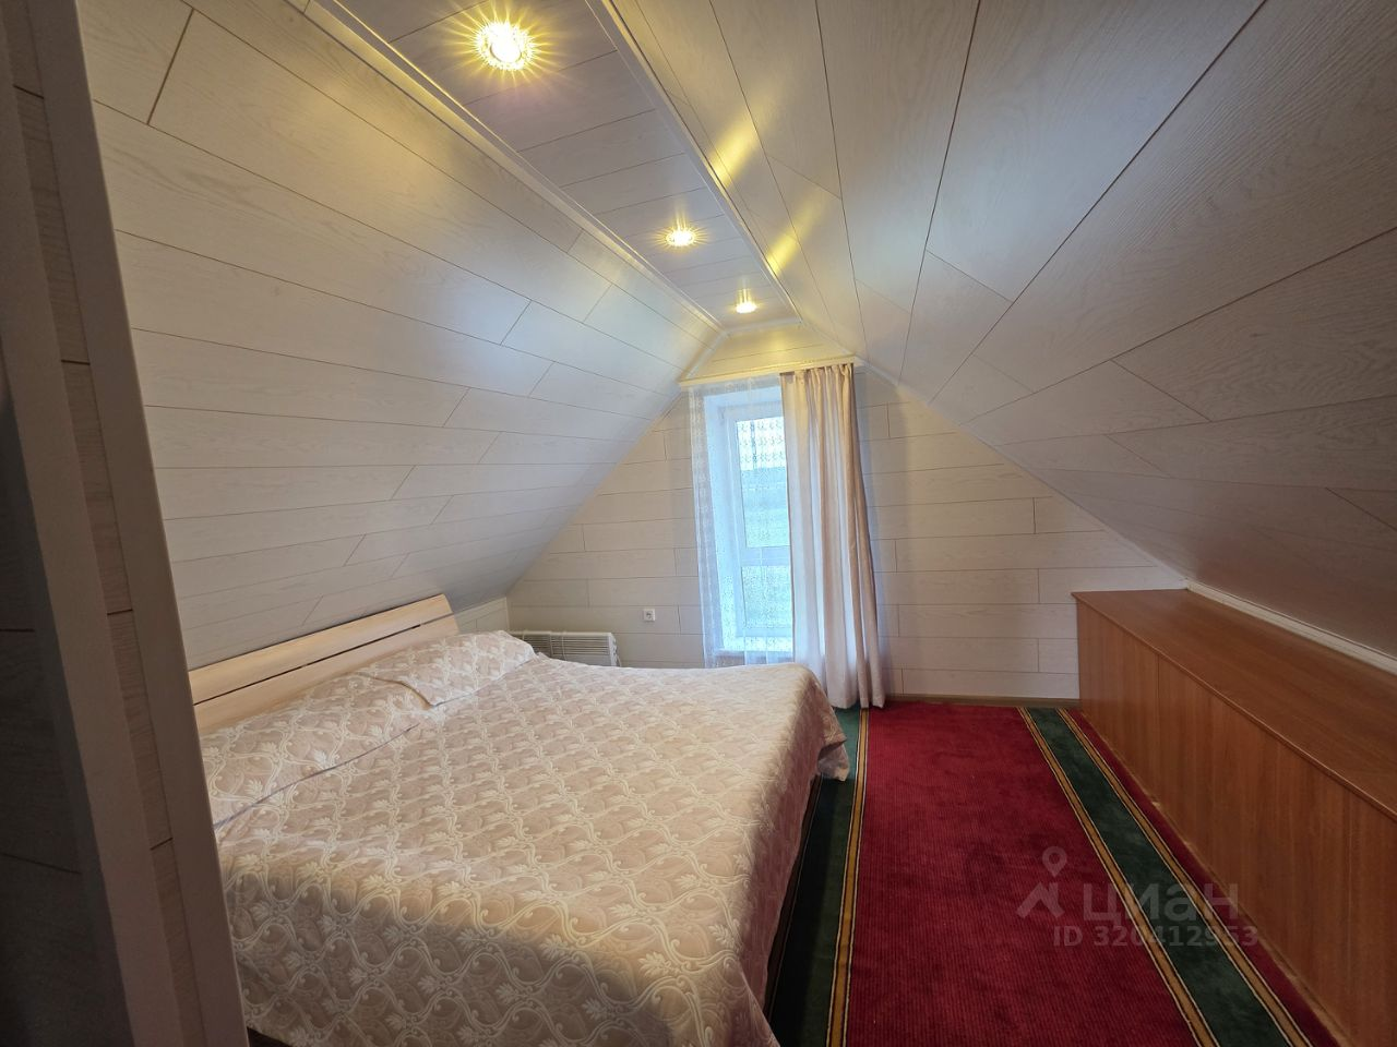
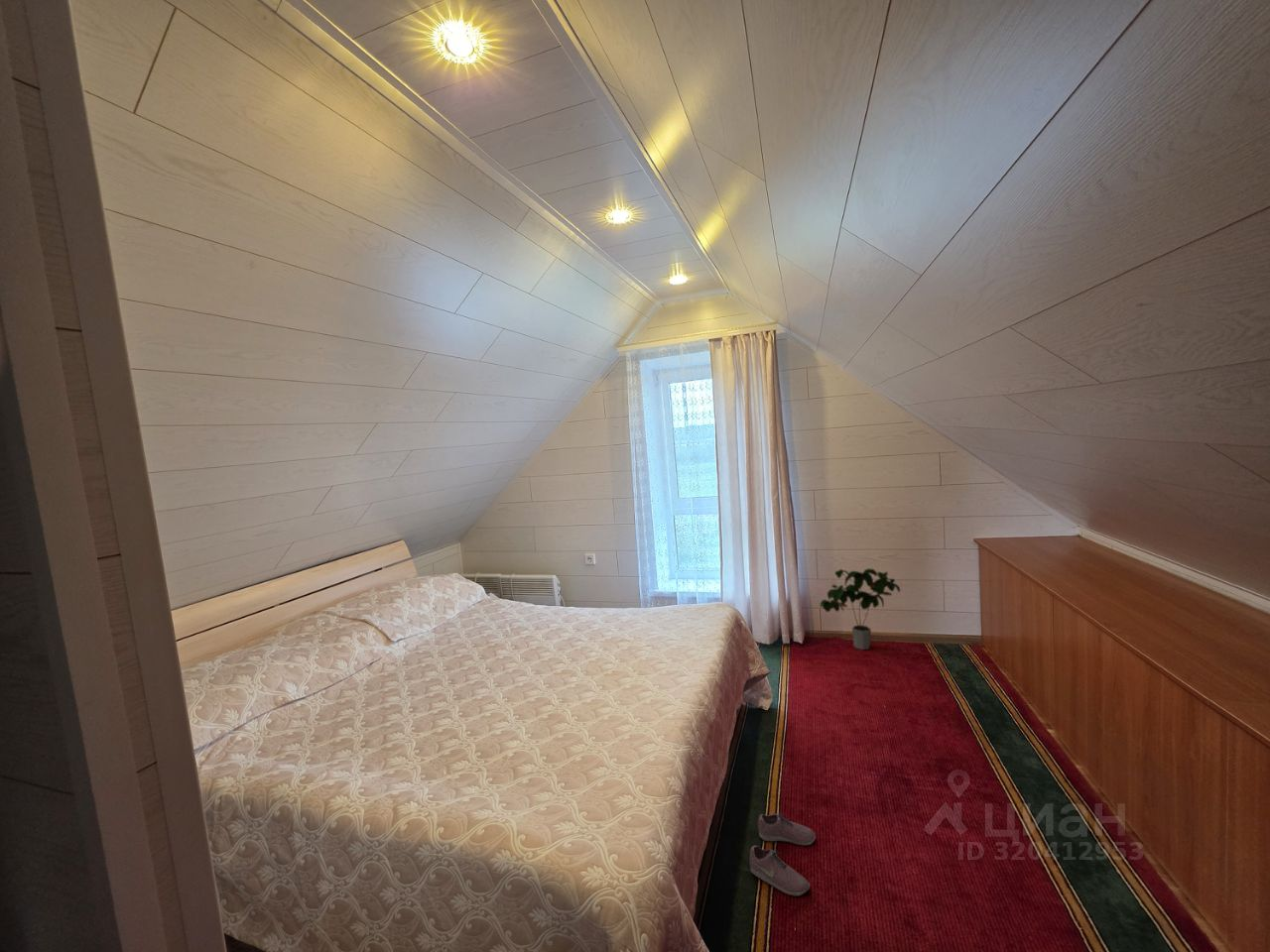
+ potted plant (859, 607)
+ shoe (782, 840)
